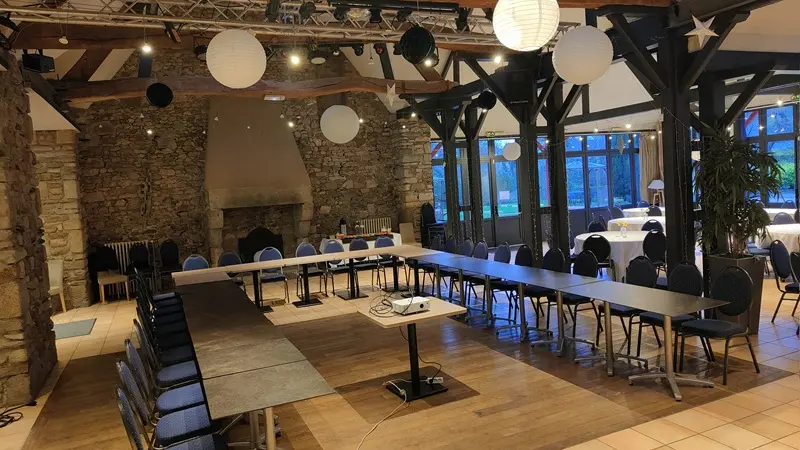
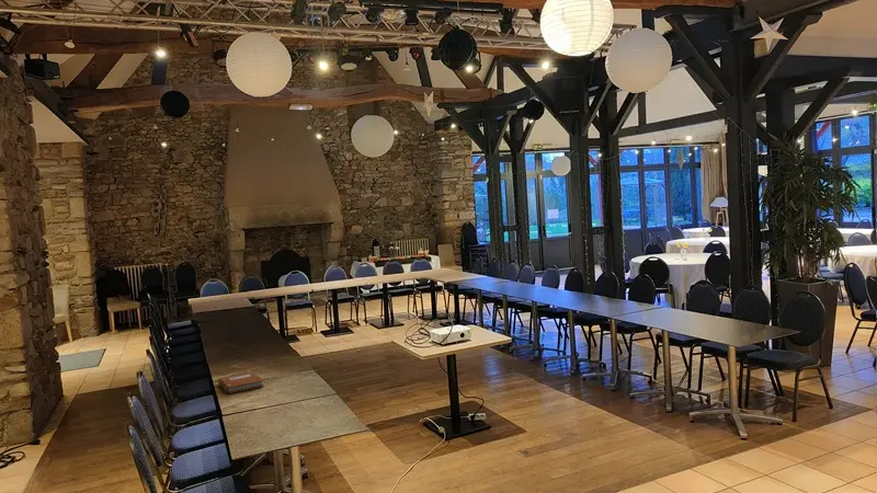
+ notebook (240, 382)
